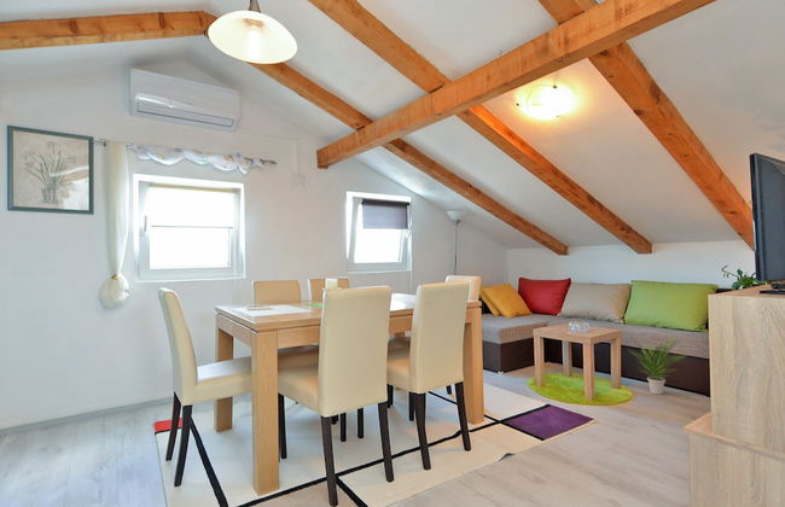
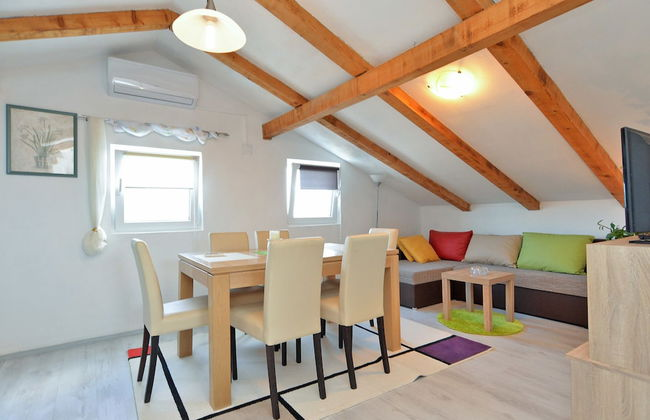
- potted plant (655, 363)
